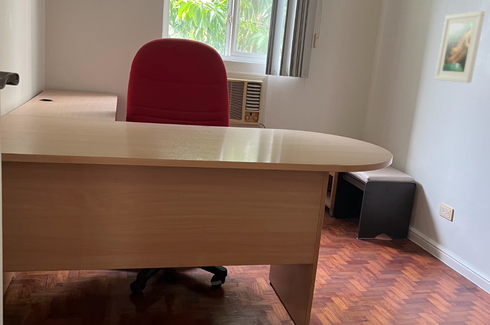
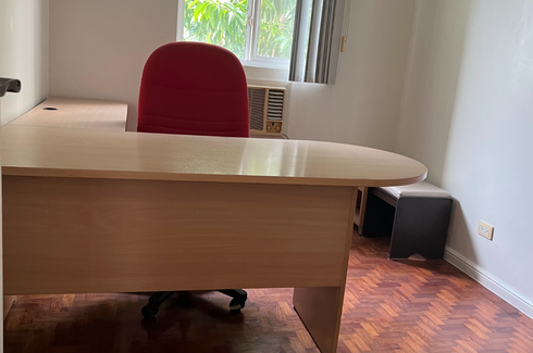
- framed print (457, 47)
